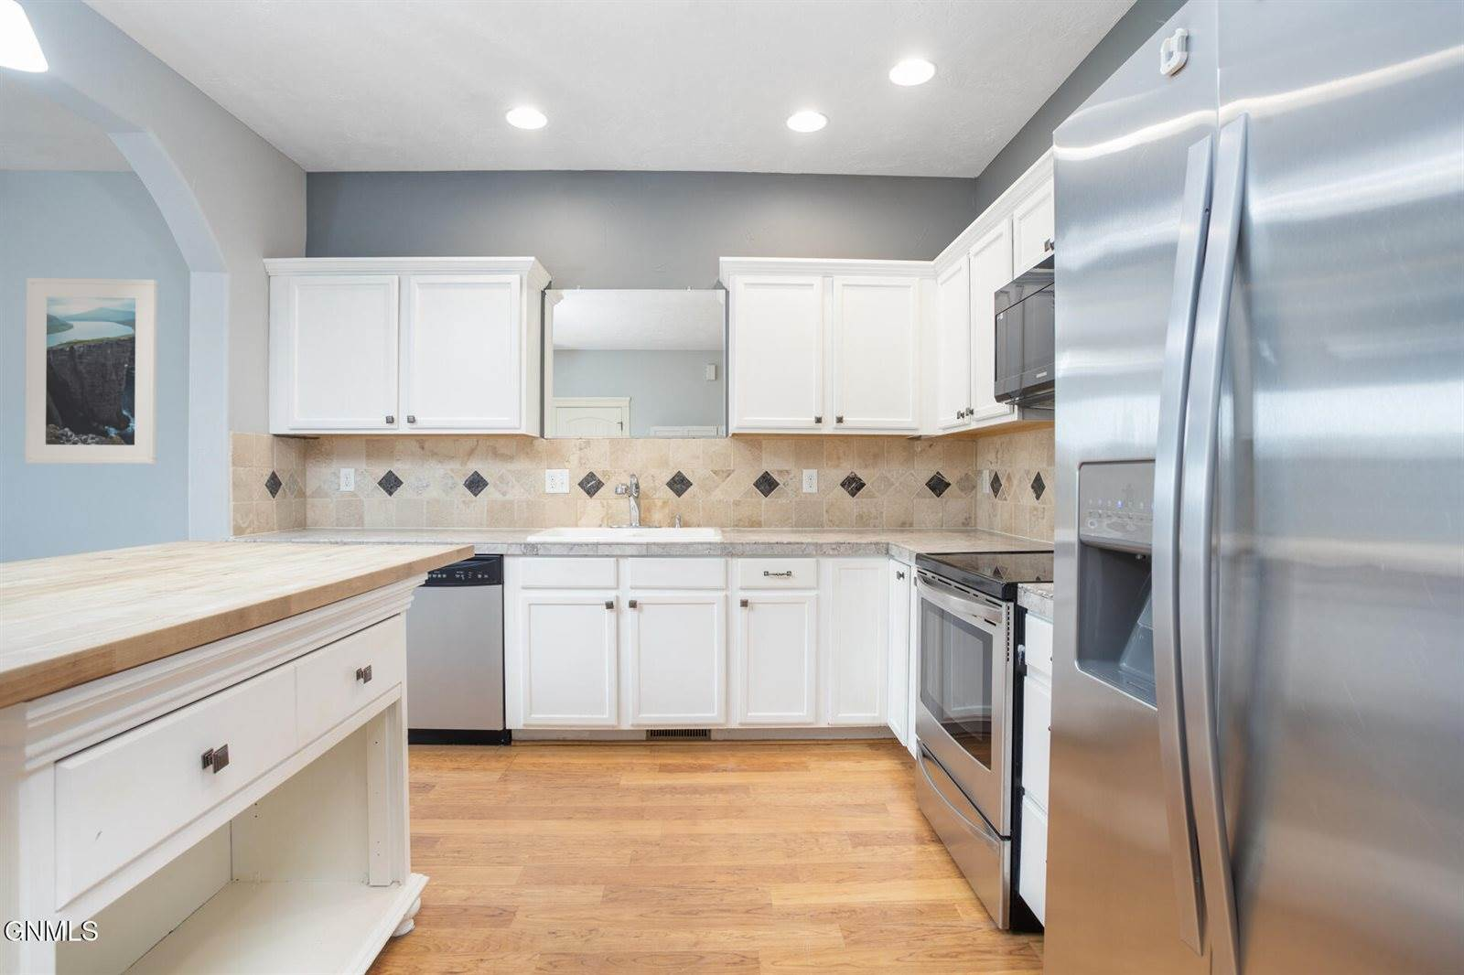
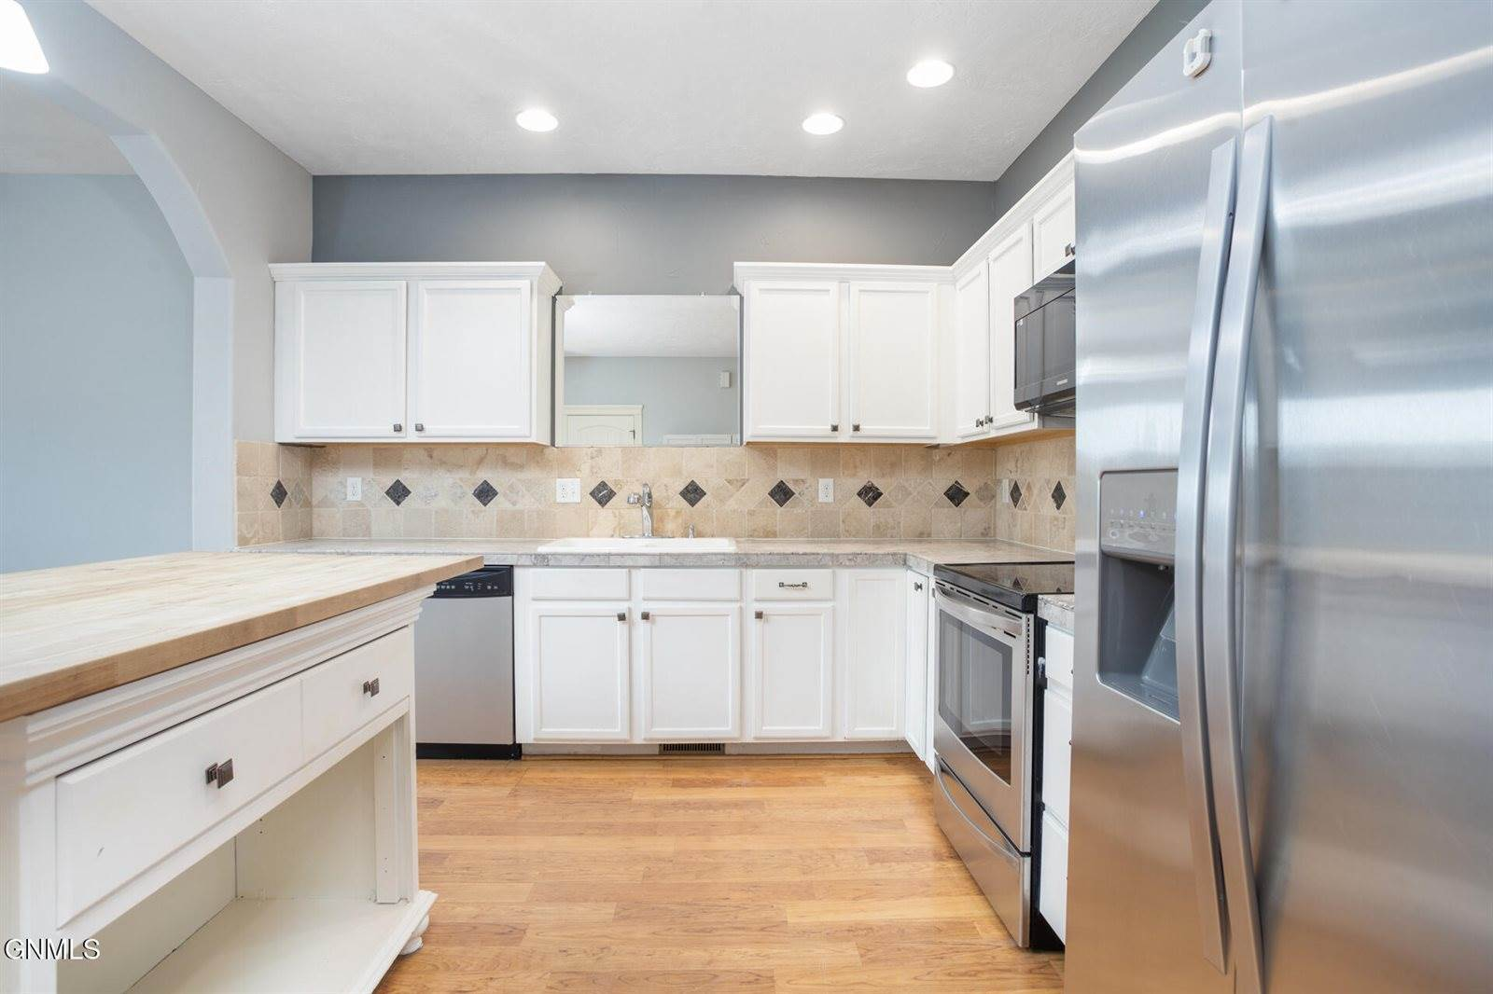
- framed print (91, 371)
